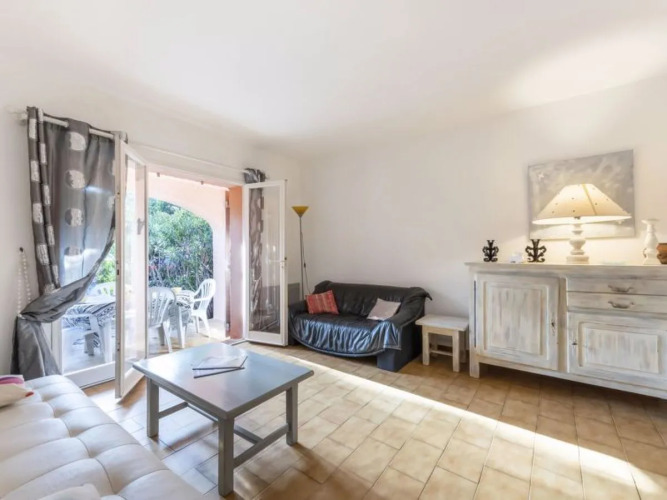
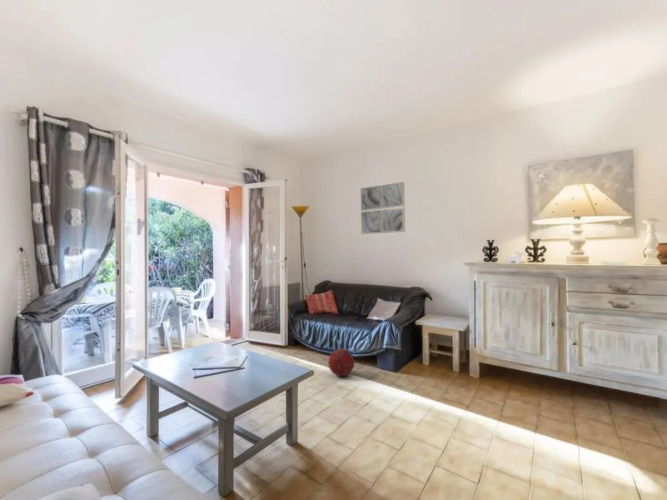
+ ball (341, 362)
+ wall art (381, 208)
